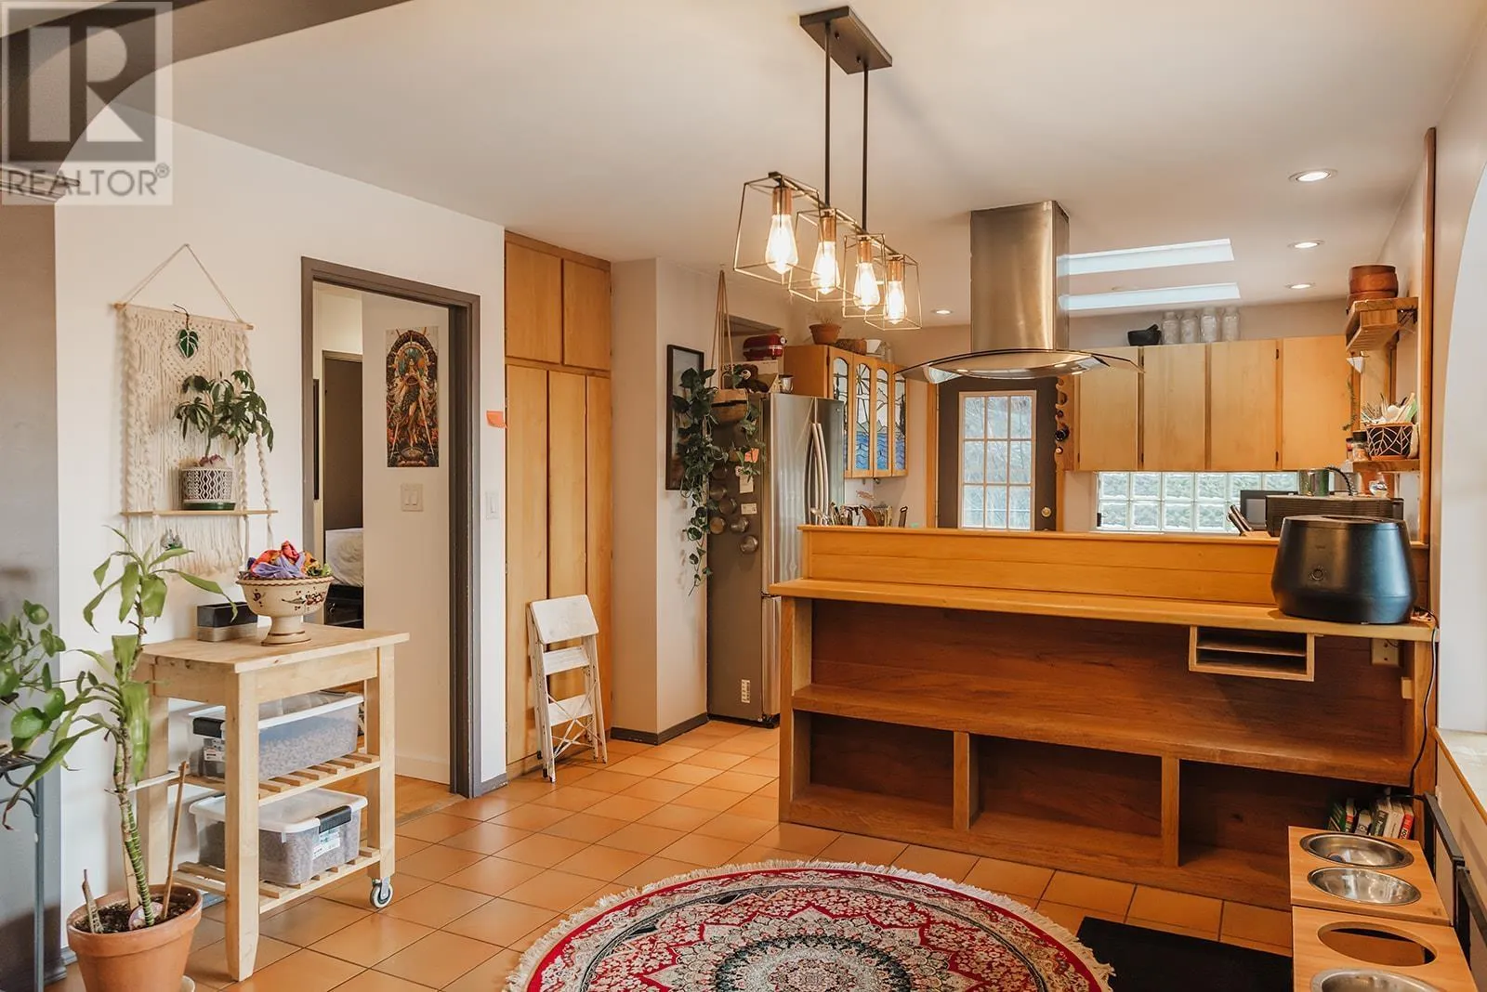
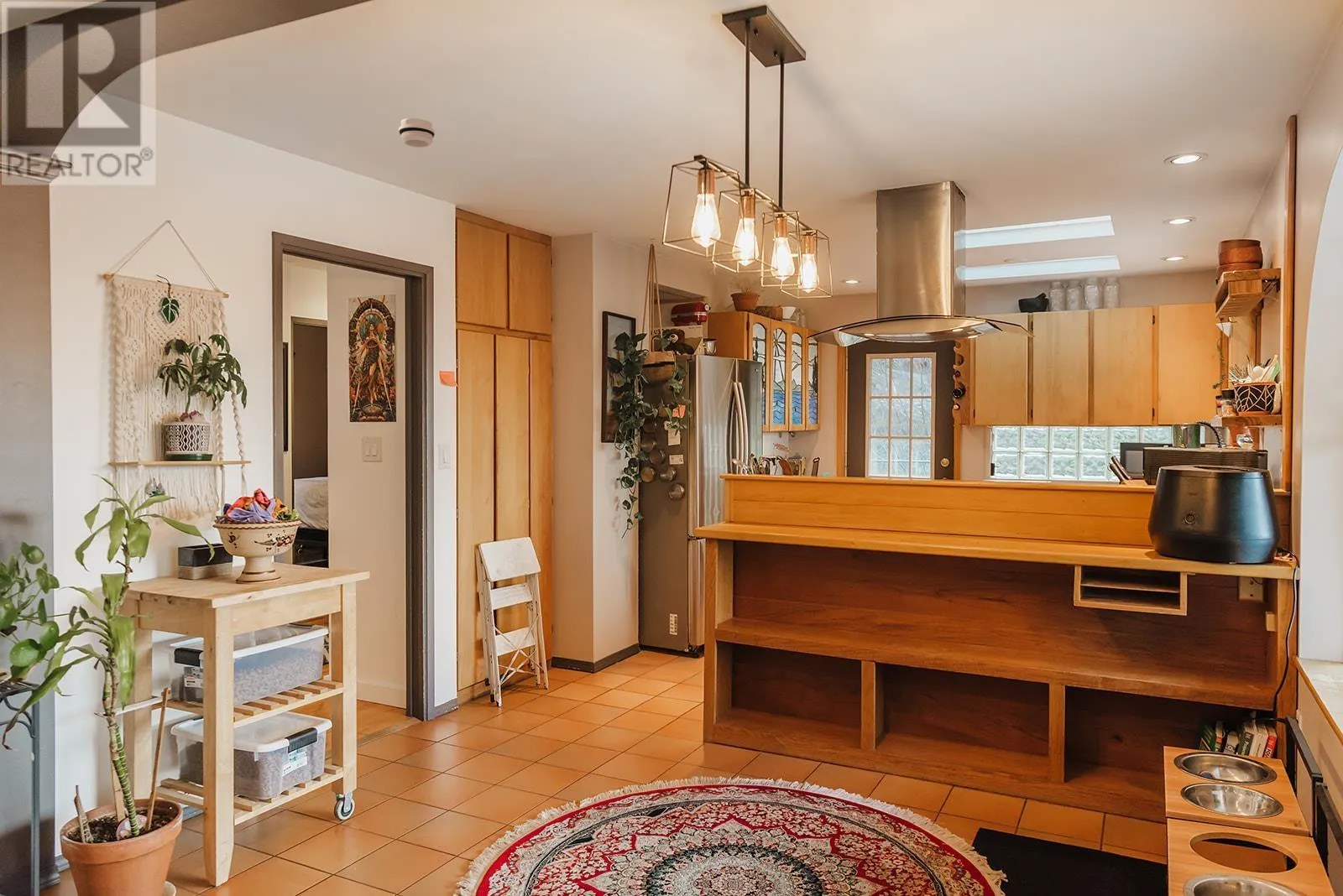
+ smoke detector (416, 133)
